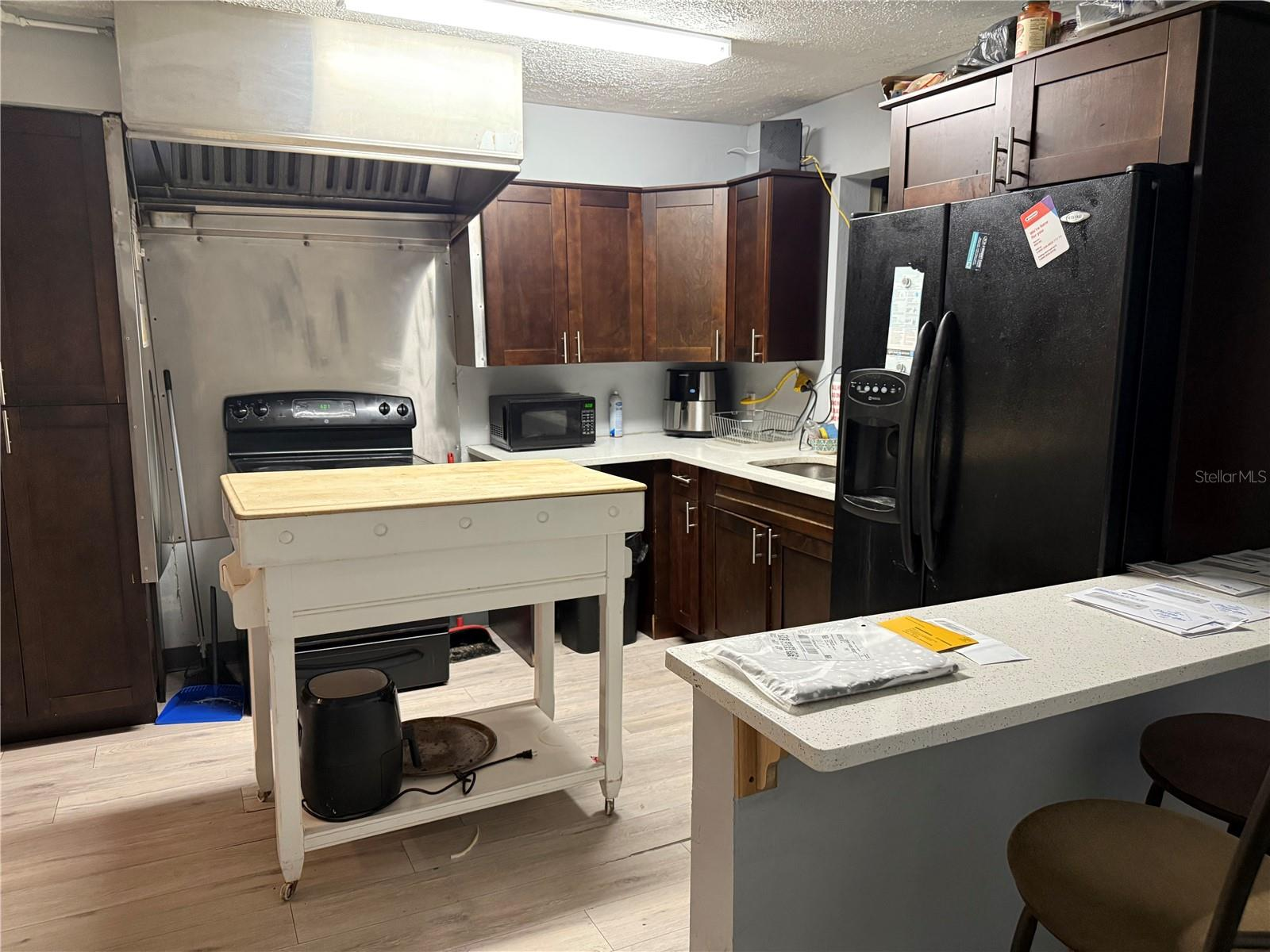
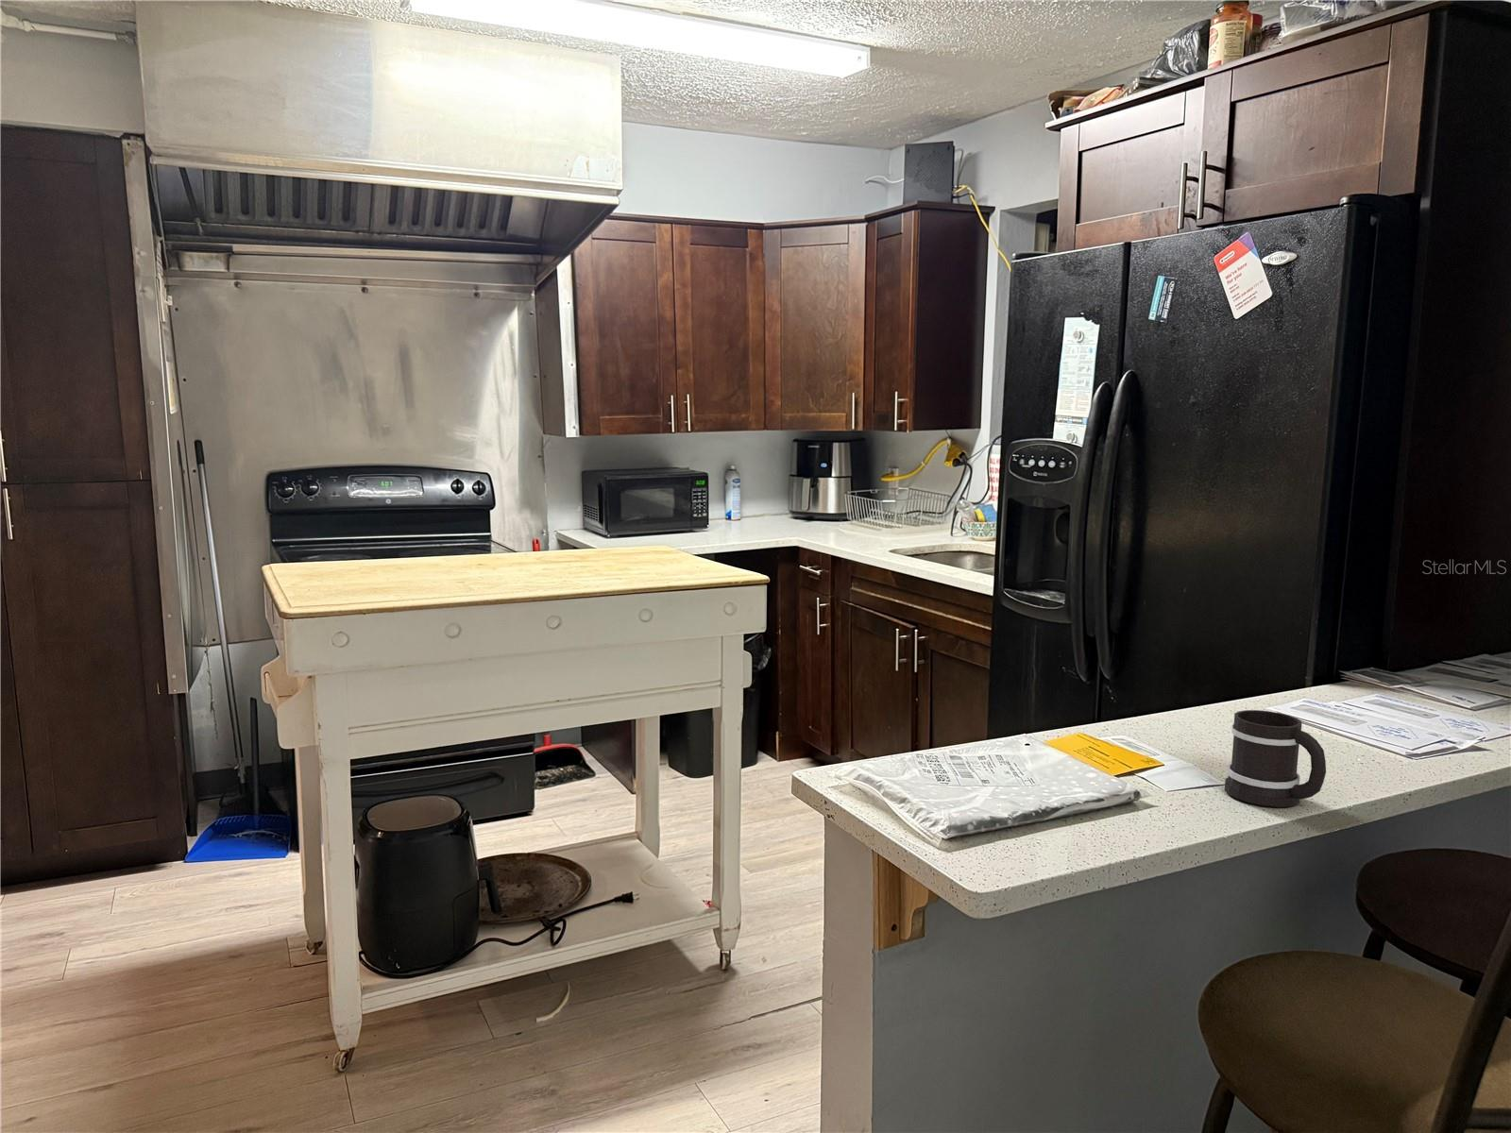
+ mug (1277, 760)
